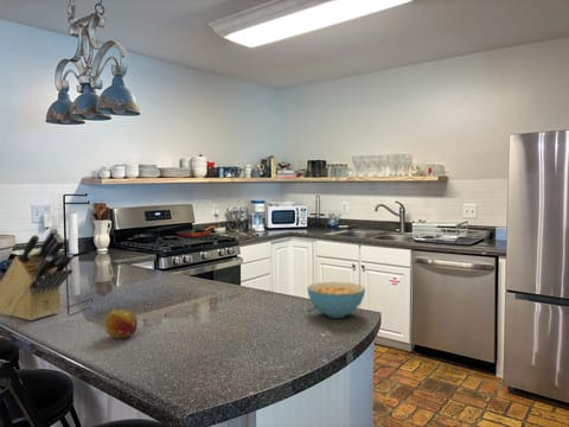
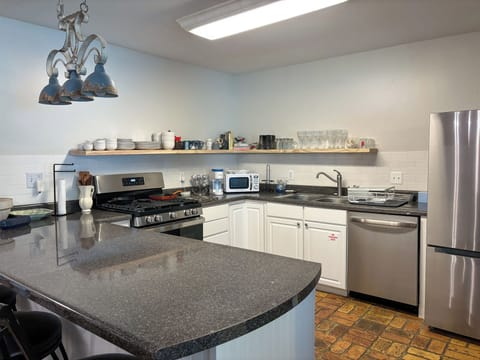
- knife block (30, 270)
- fruit (121, 324)
- cereal bowl (335, 301)
